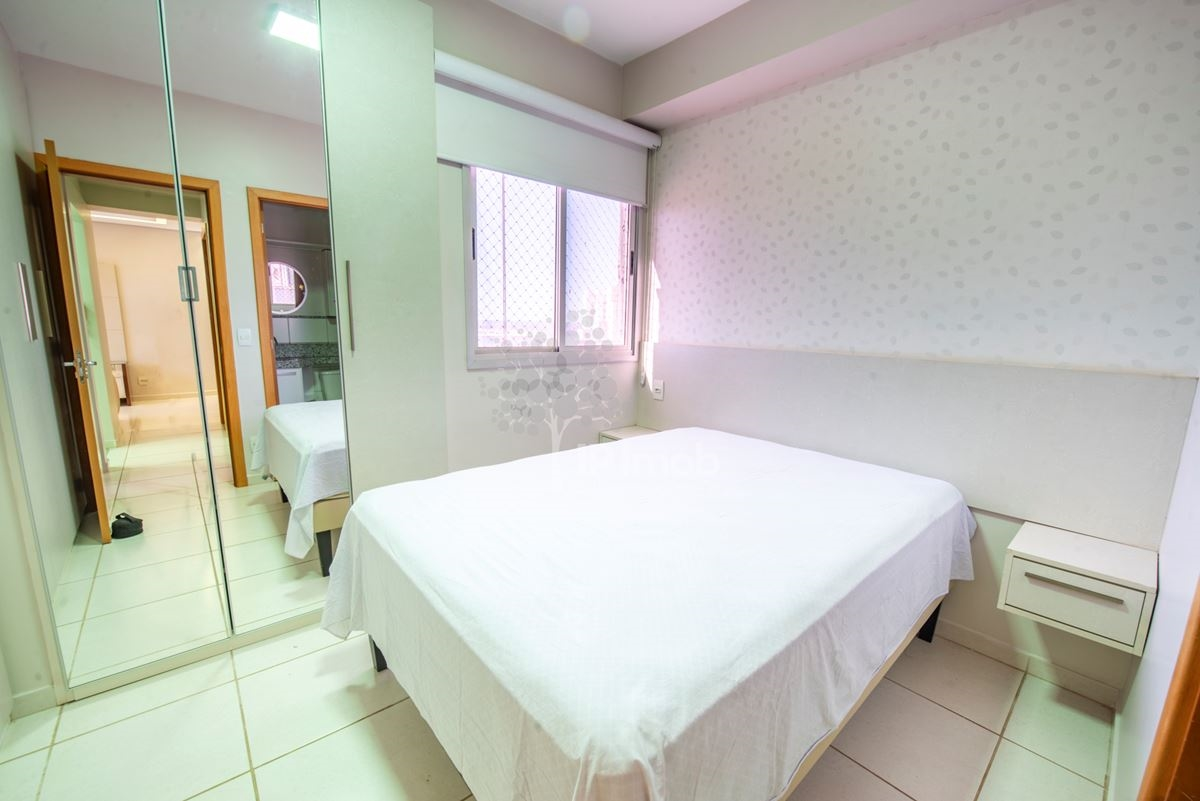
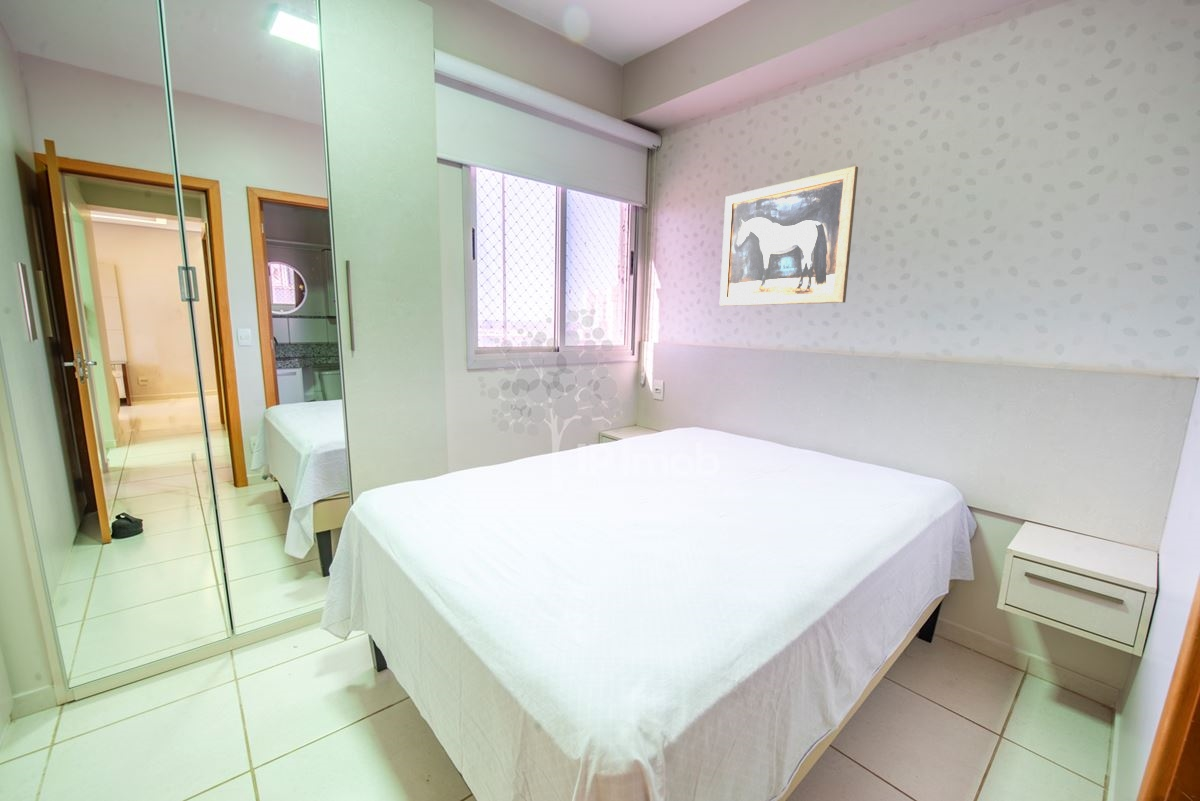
+ wall art (780, 244)
